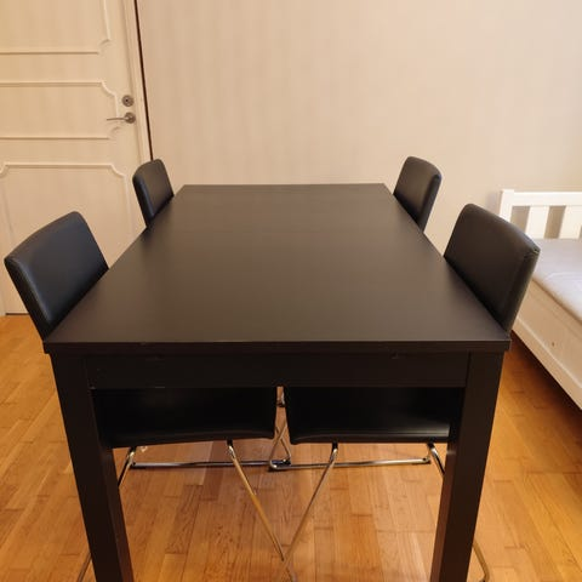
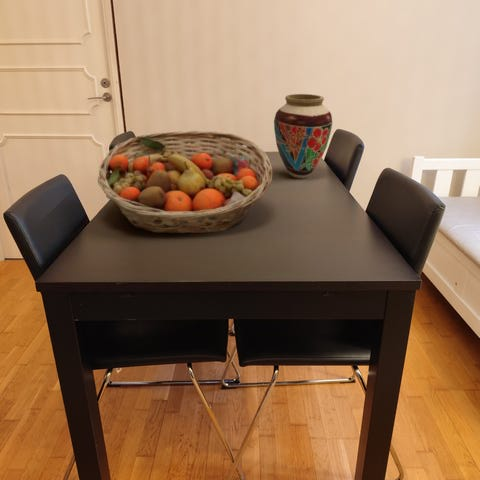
+ vase (301, 137)
+ fruit basket (186, 180)
